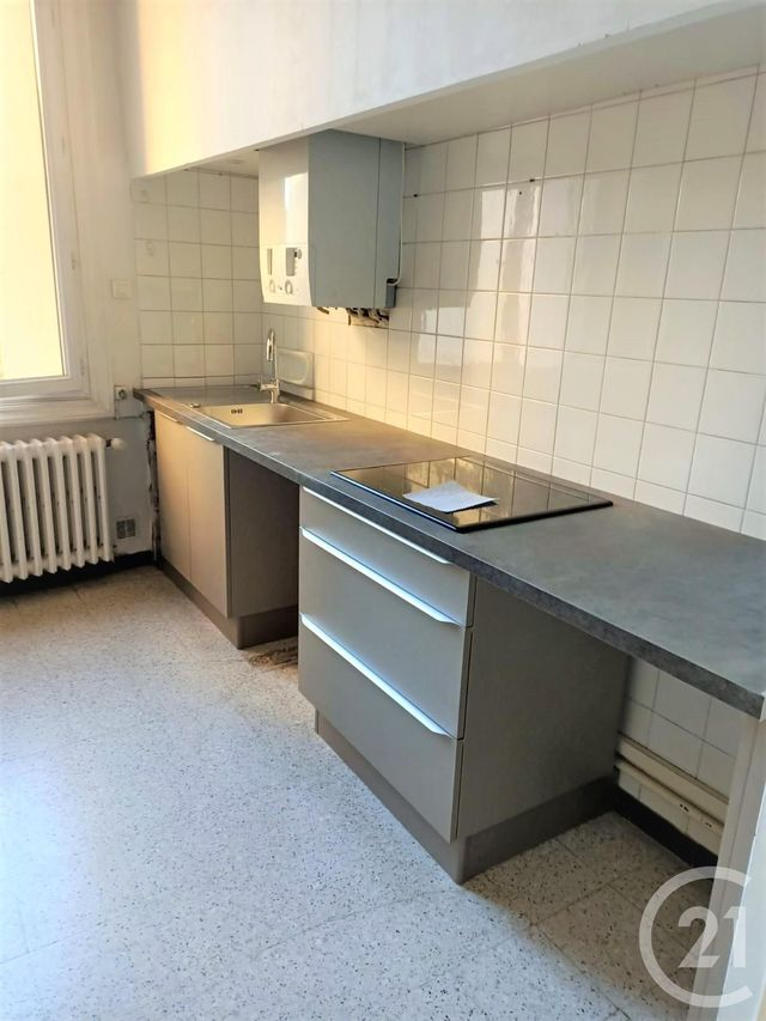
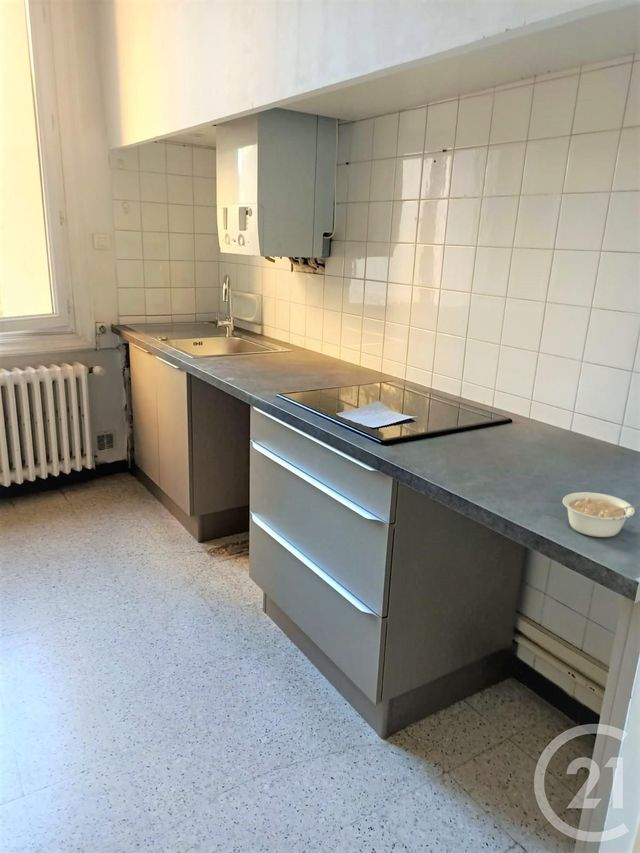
+ legume (598, 513)
